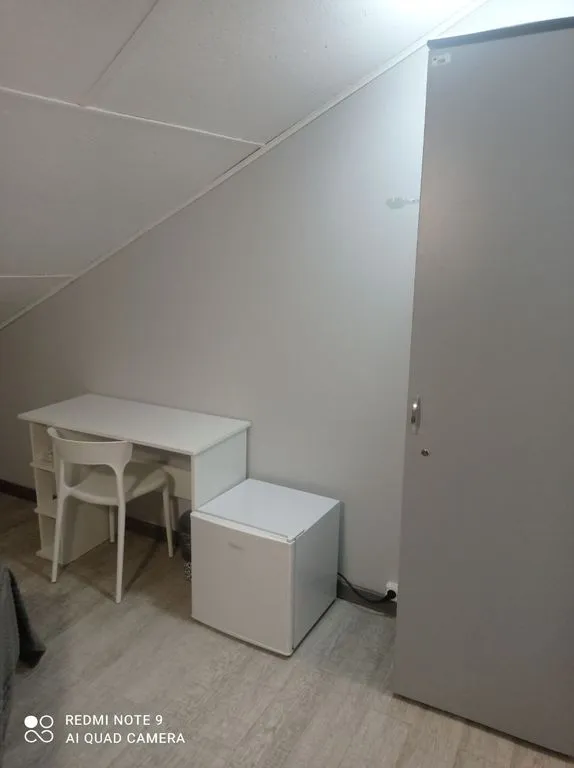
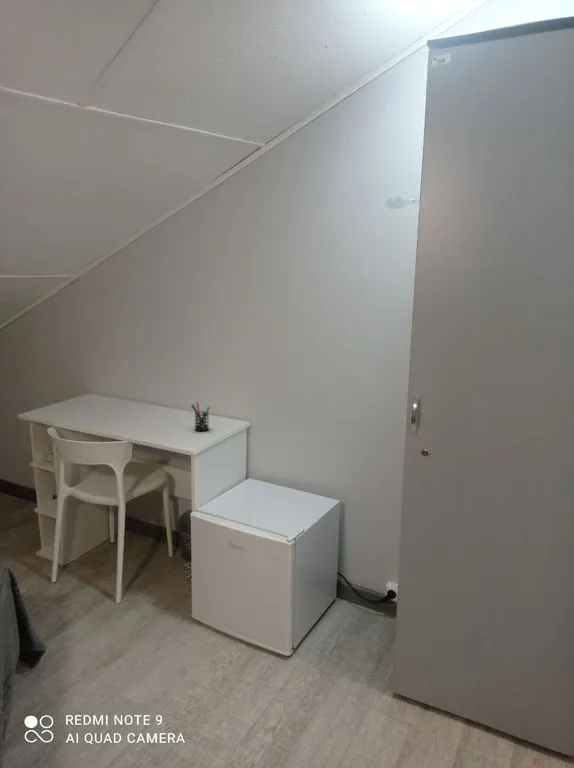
+ pen holder (202, 415)
